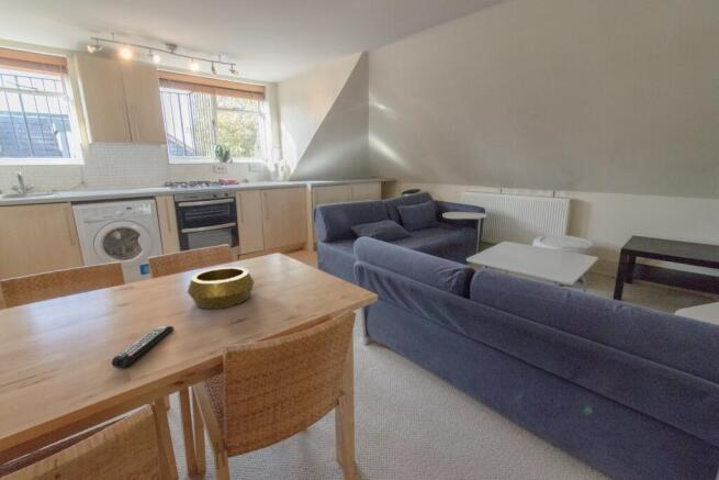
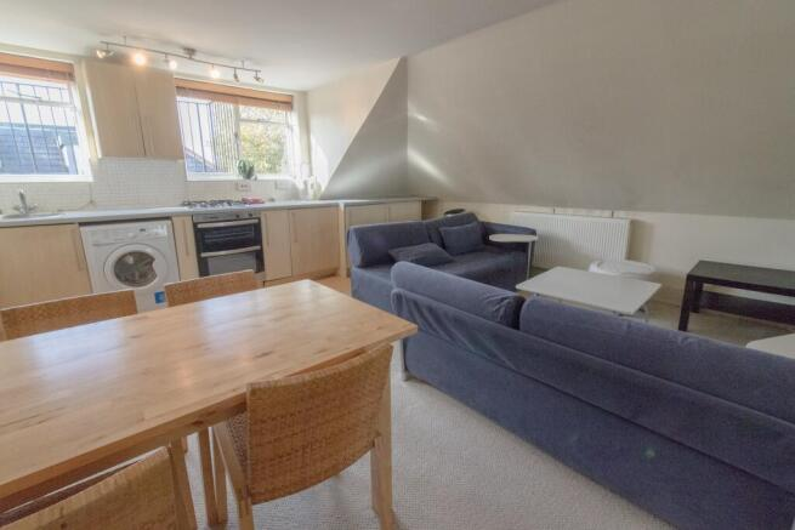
- remote control (145, 343)
- decorative bowl (222, 286)
